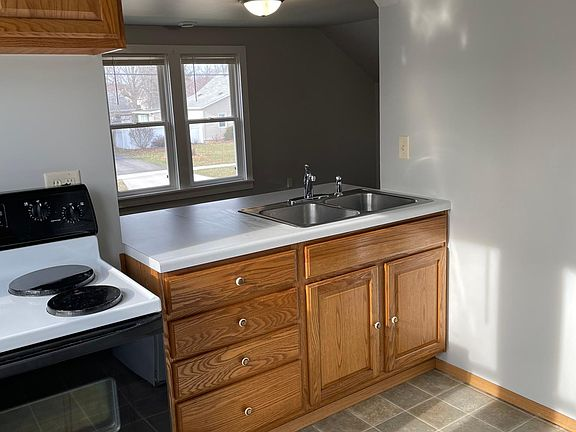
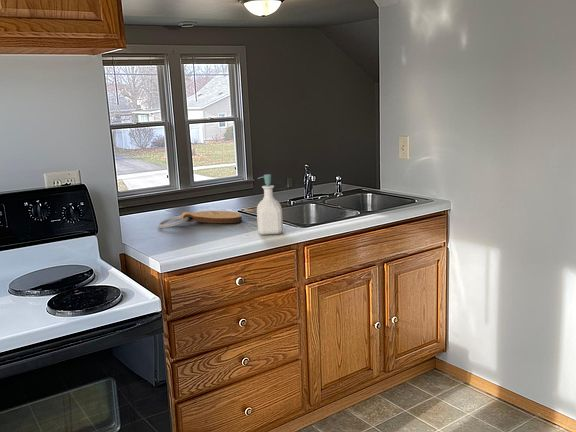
+ key chain (200, 217)
+ soap bottle (268, 203)
